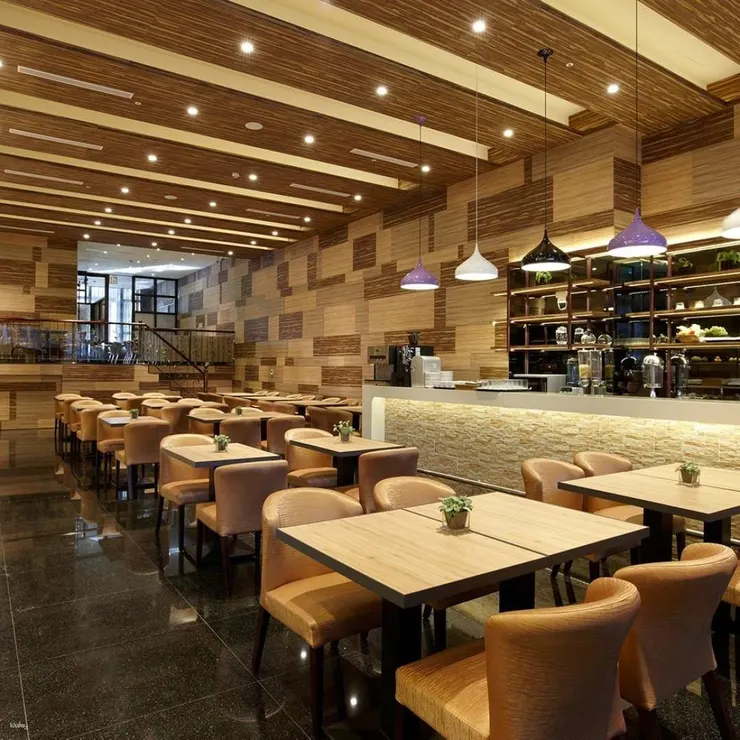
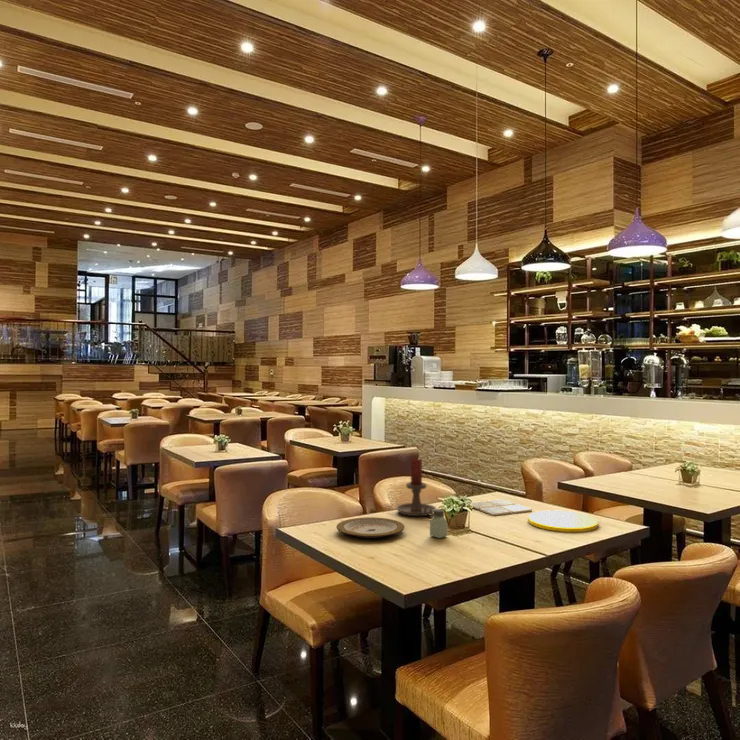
+ plate (562, 520)
+ candle holder (419, 485)
+ drink coaster (498, 507)
+ saltshaker (438, 523)
+ plate (370, 528)
